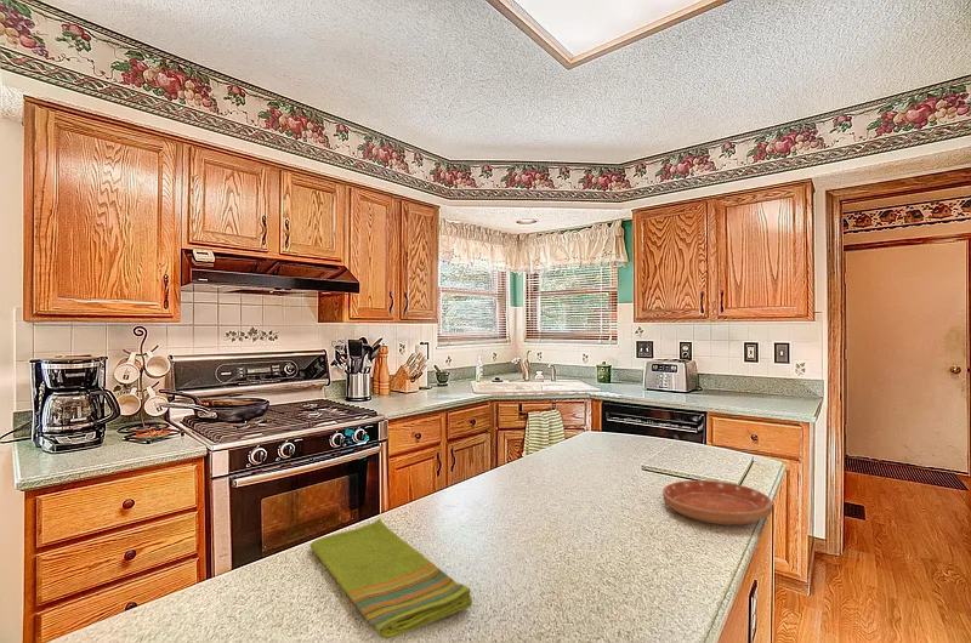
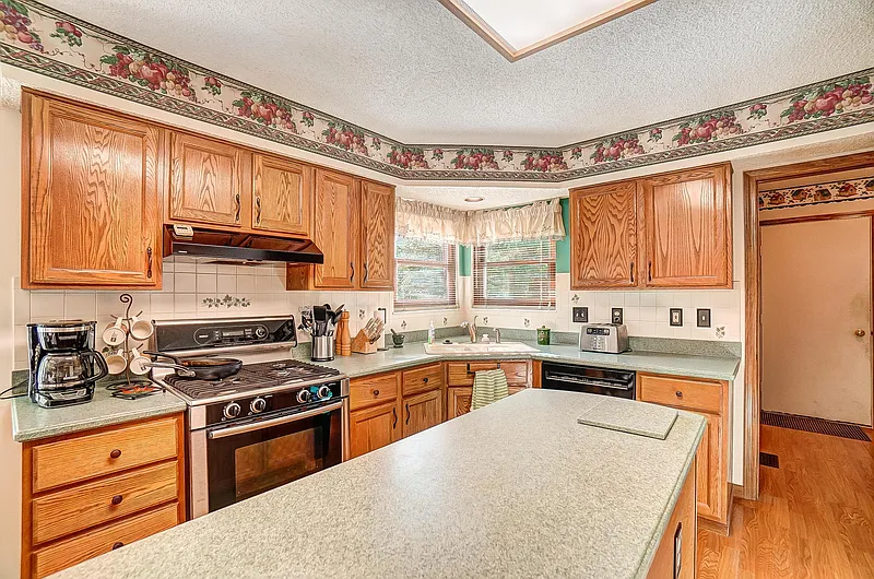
- dish towel (381, 565)
- saucer (715, 502)
